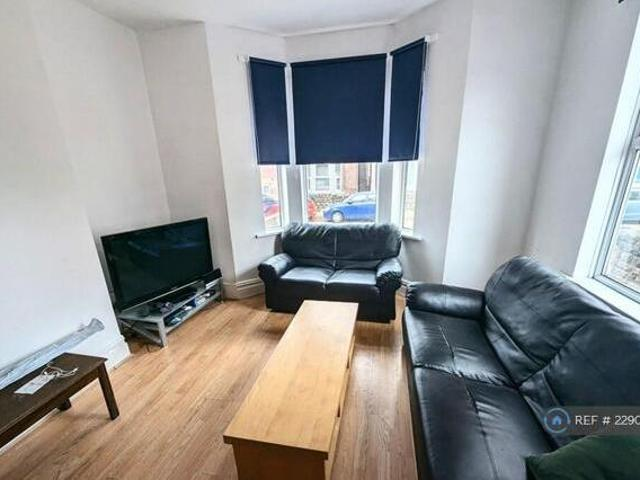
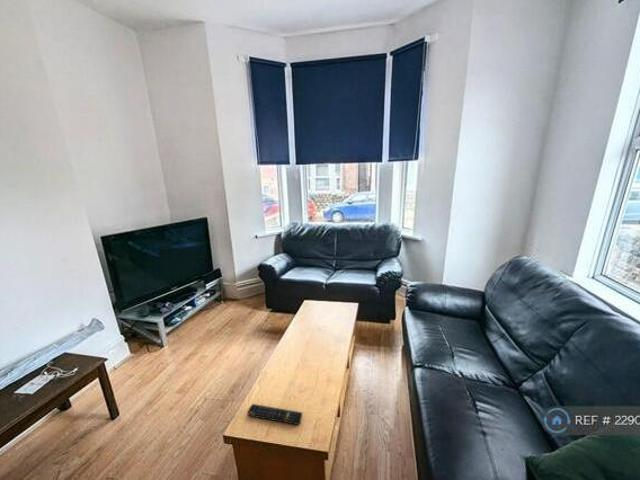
+ remote control (274, 414)
